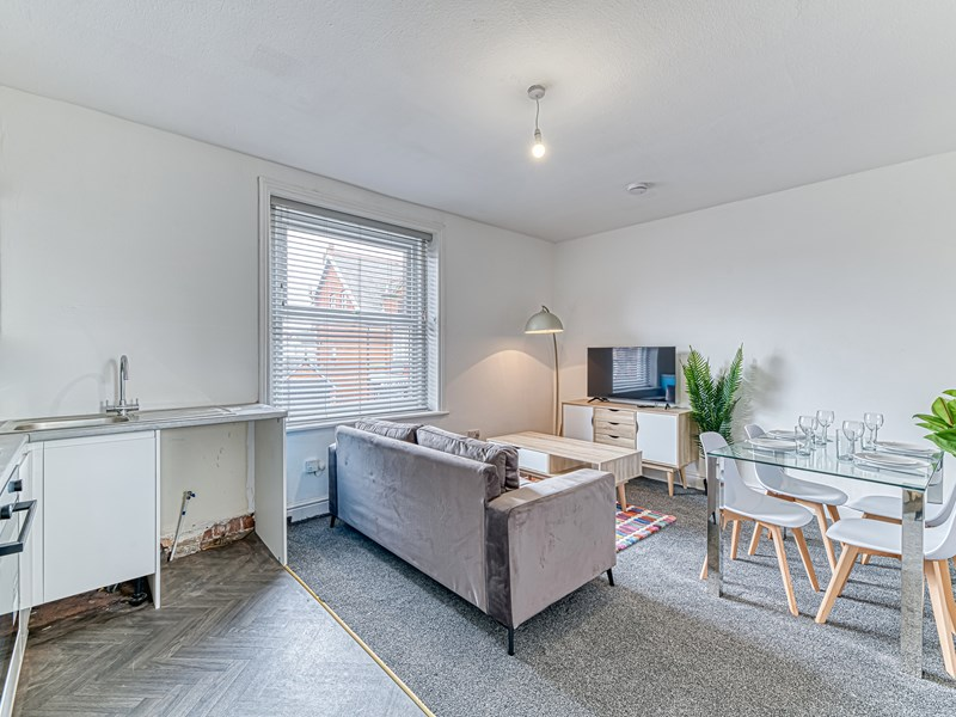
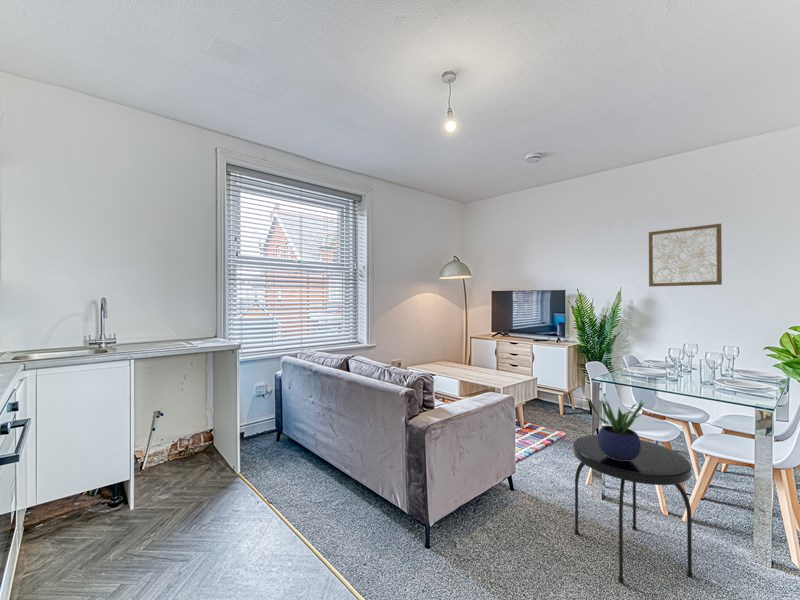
+ side table (633, 502)
+ wall art (685, 258)
+ potted plant (615, 425)
